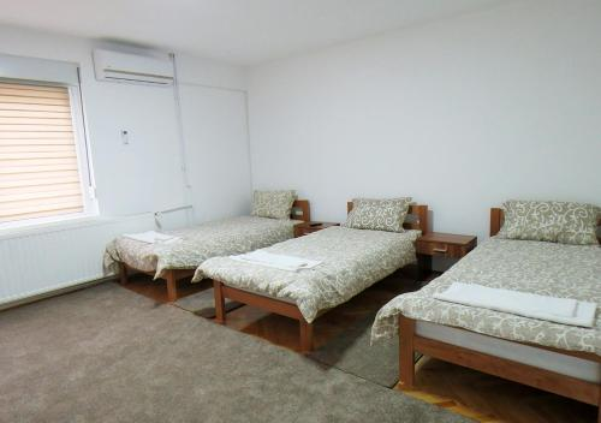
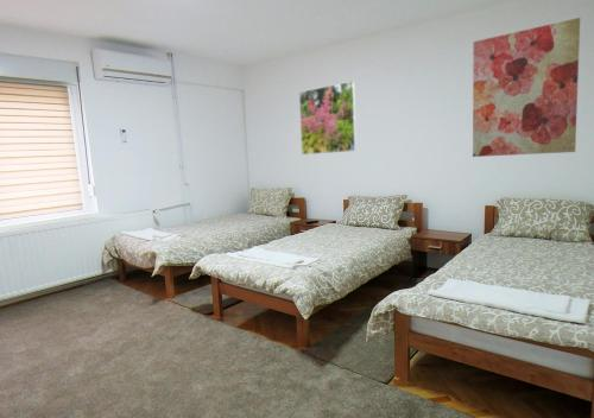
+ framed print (326, 120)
+ wall art (522, 94)
